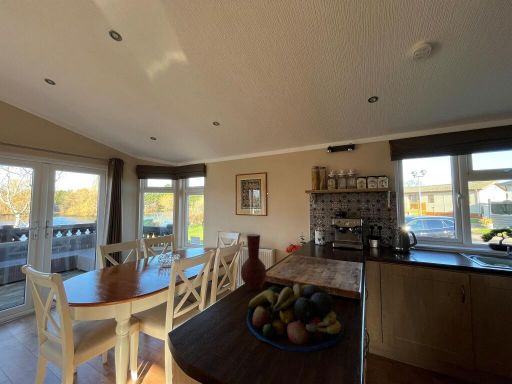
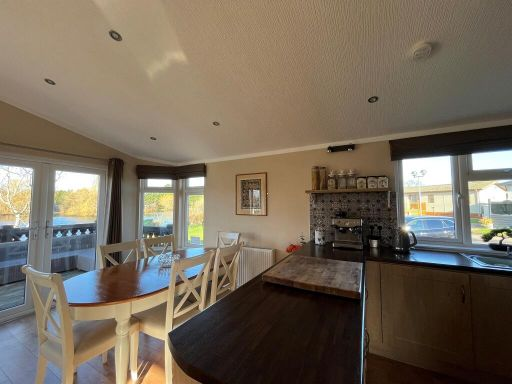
- vase (253, 261)
- fruit bowl (292, 303)
